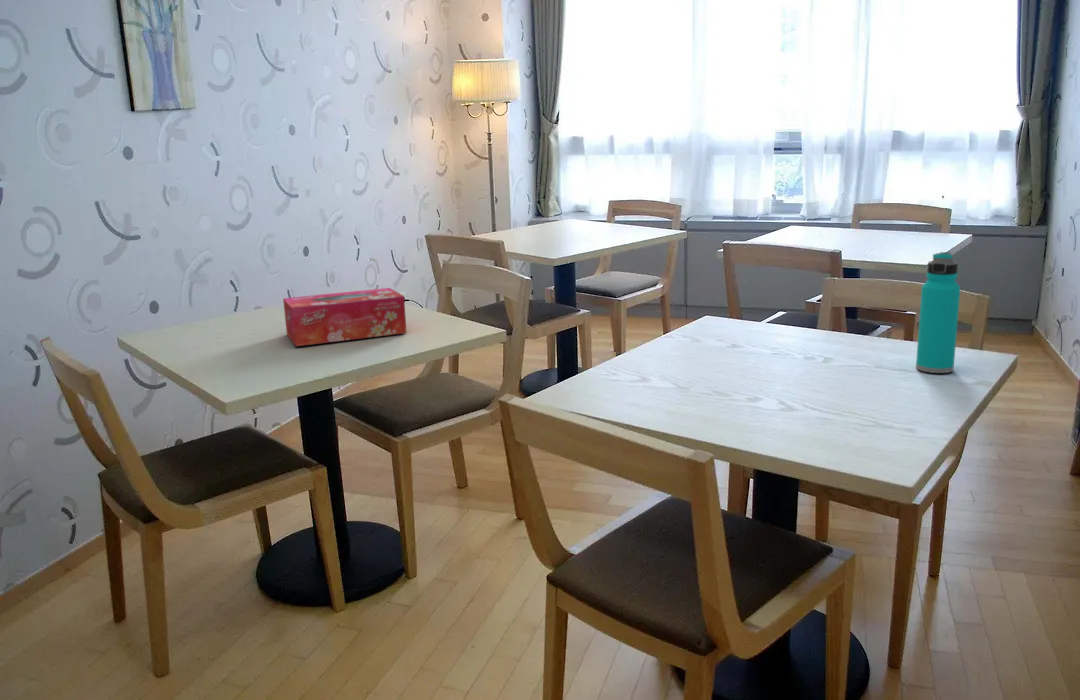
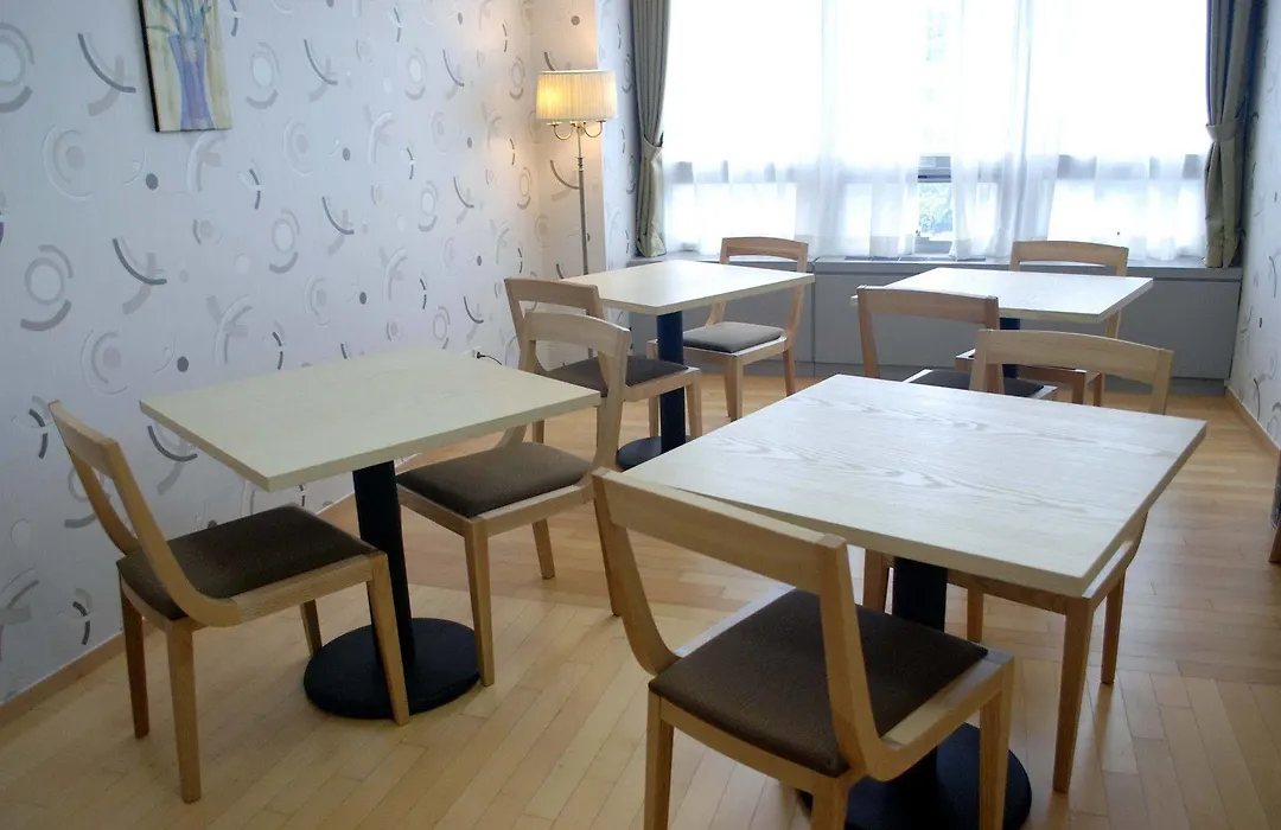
- water bottle (939, 311)
- tissue box (344, 315)
